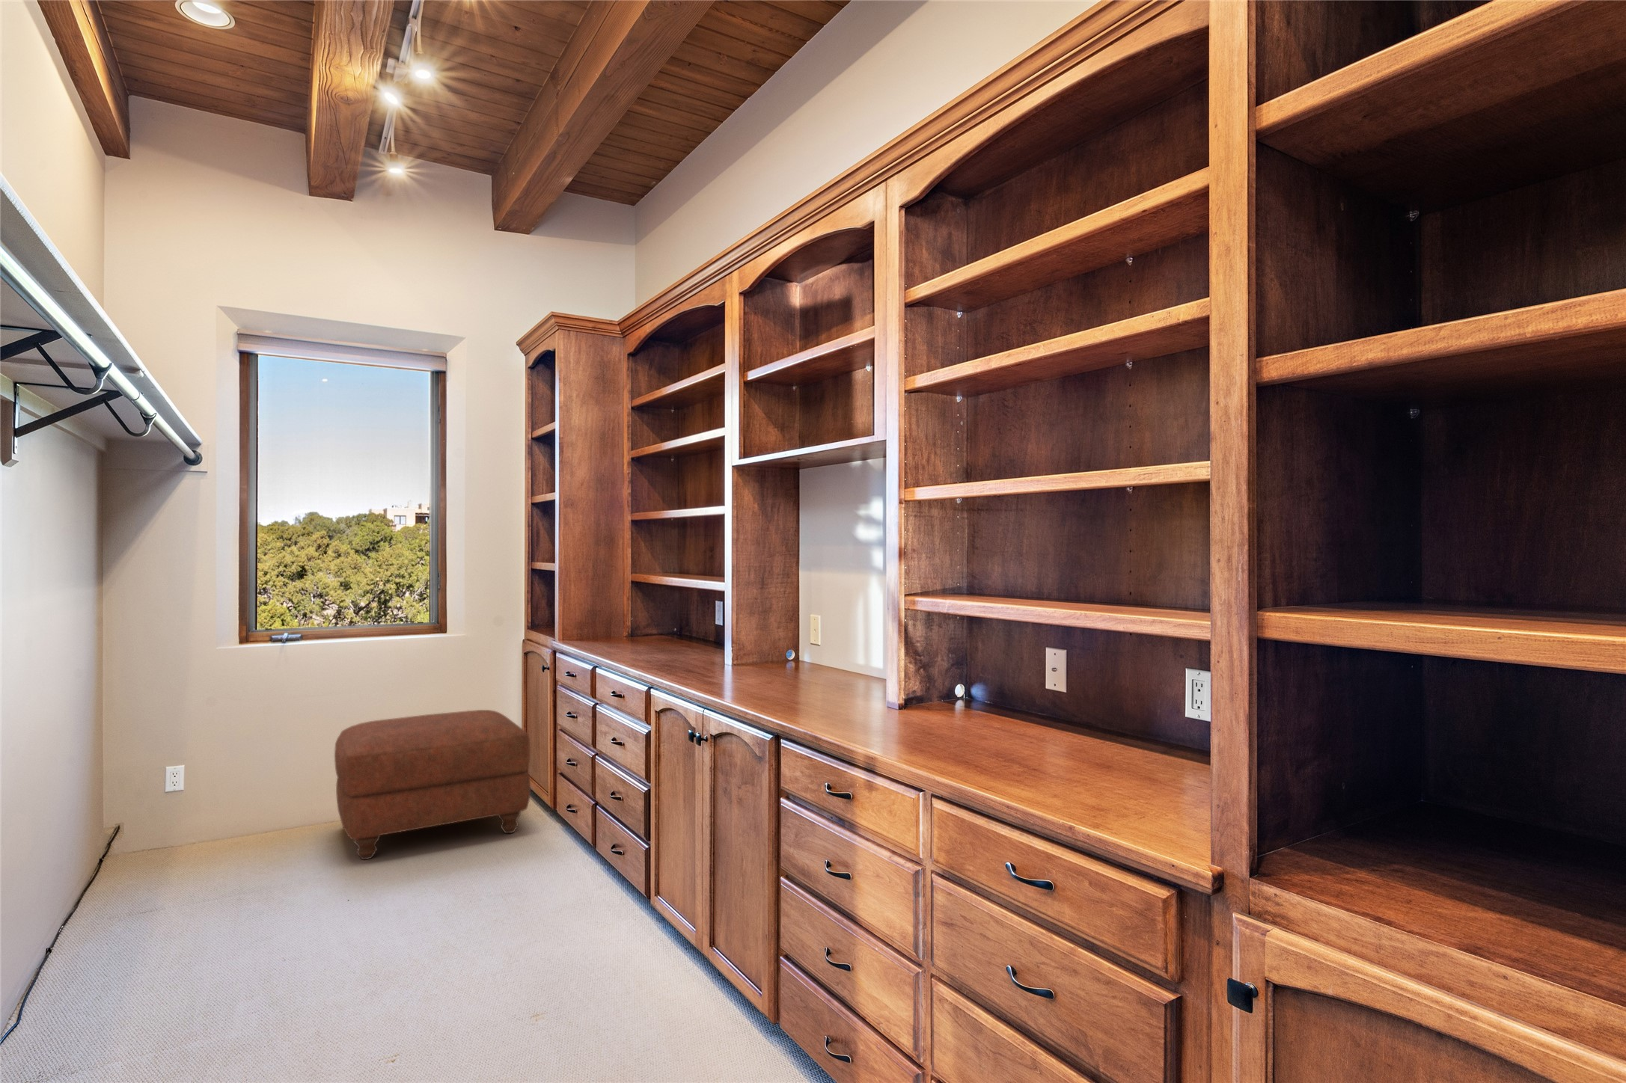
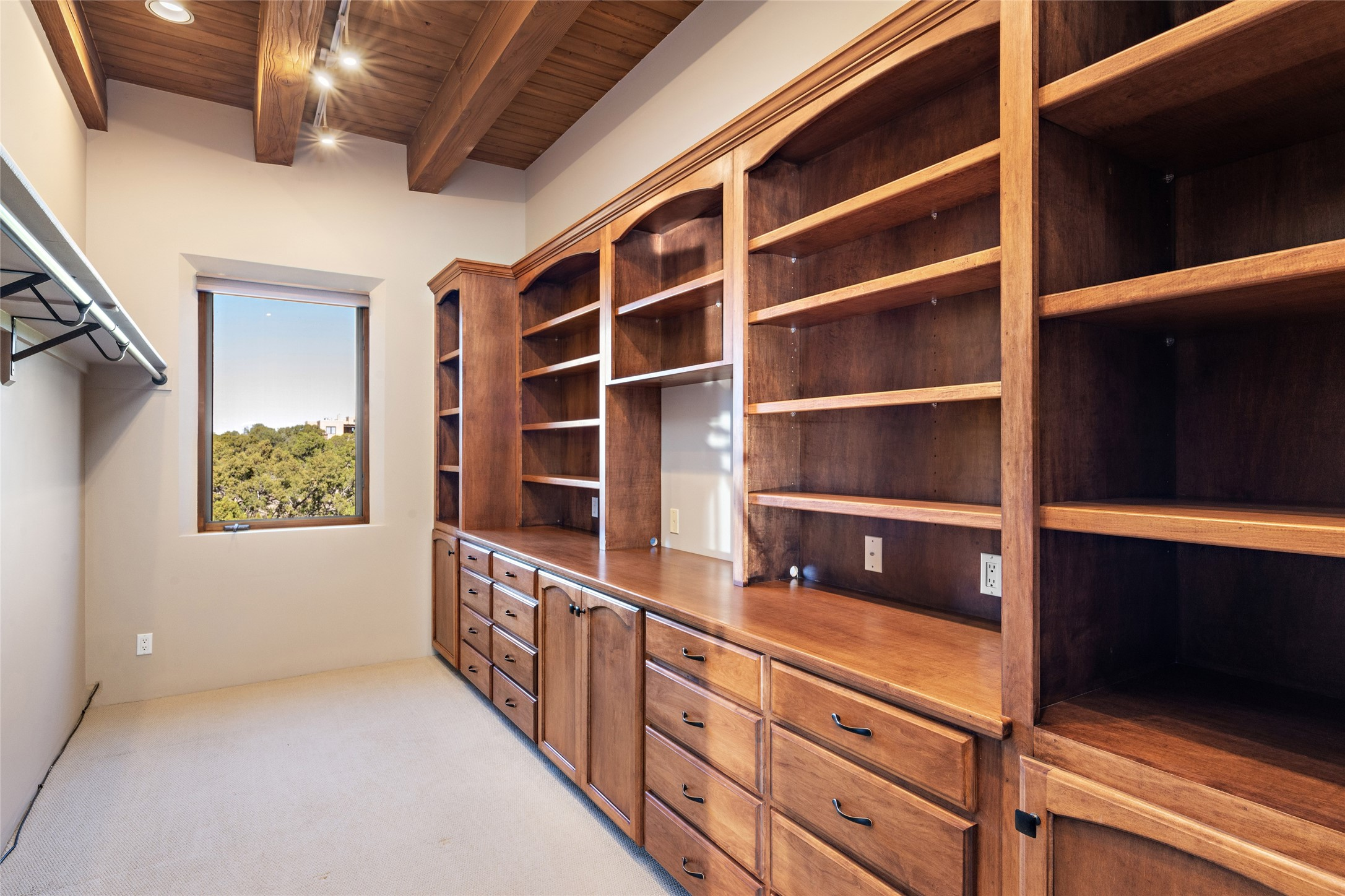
- ottoman (433, 774)
